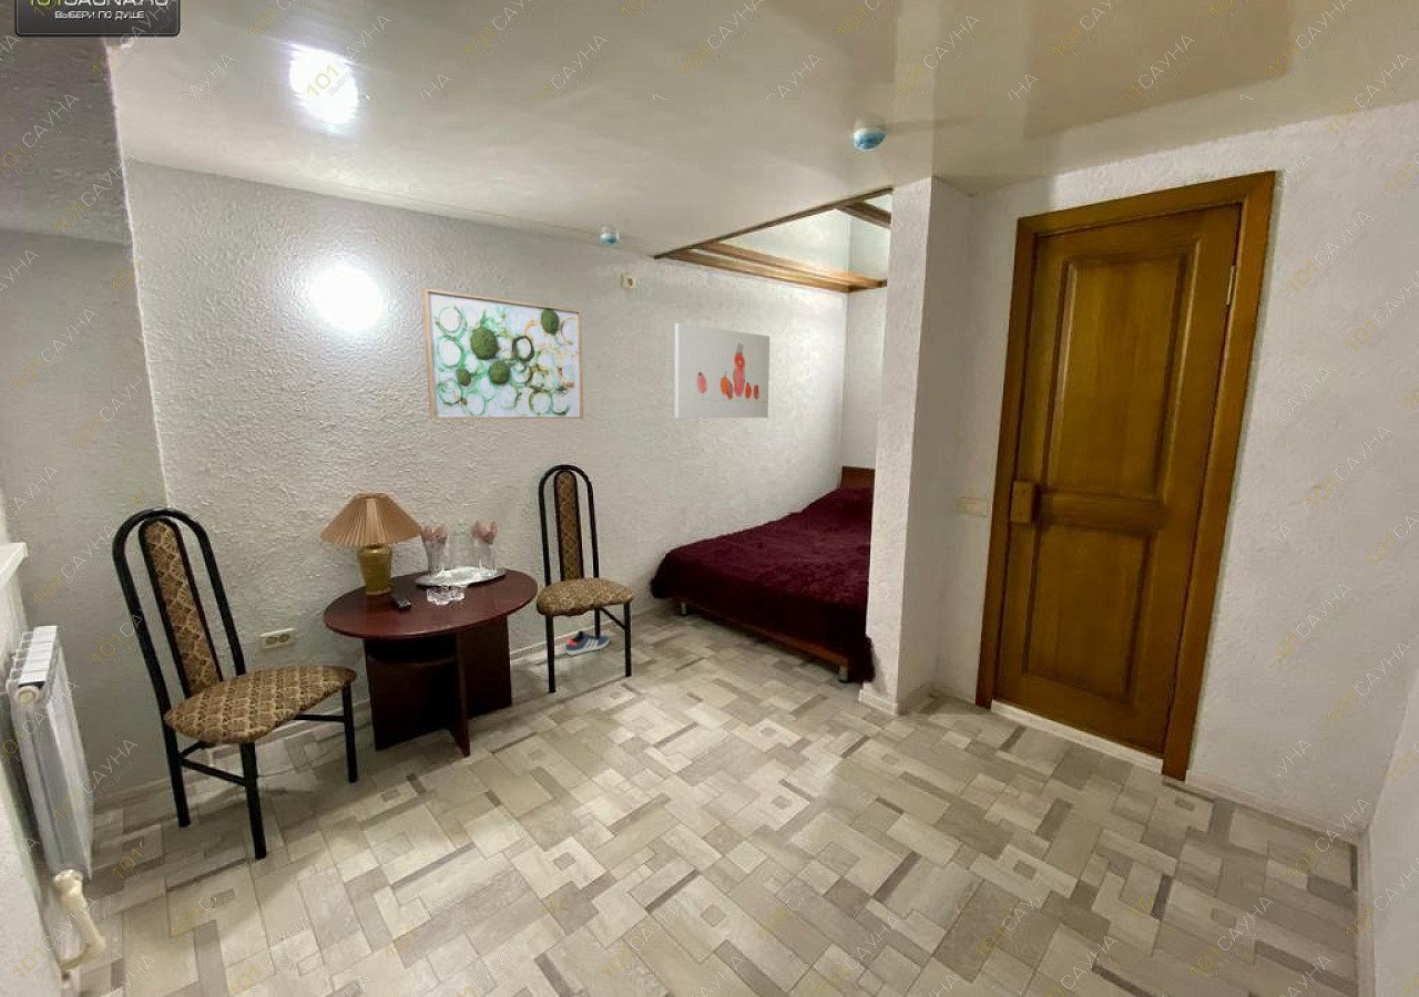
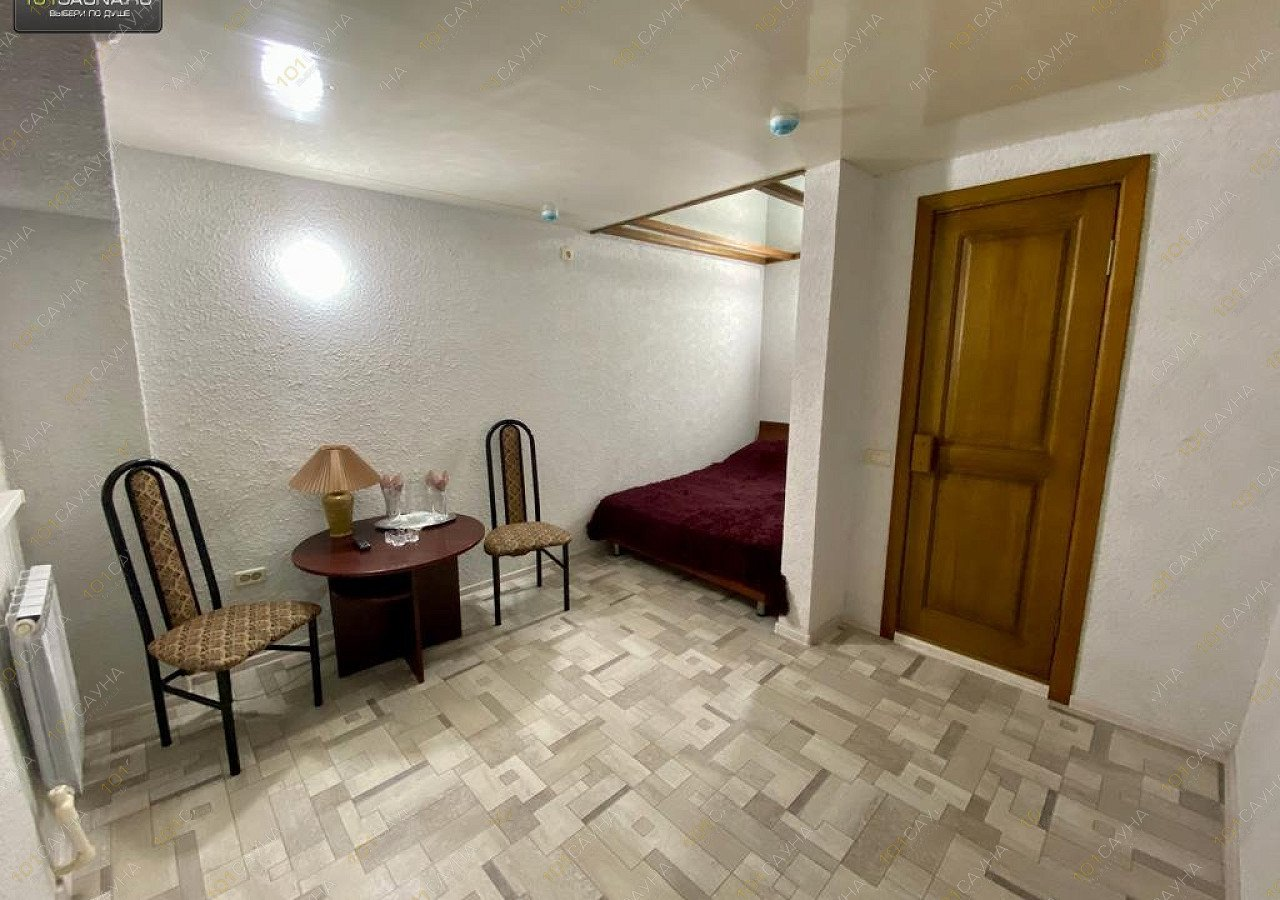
- wall art (725, 374)
- sneaker (588, 638)
- wall art (511, 360)
